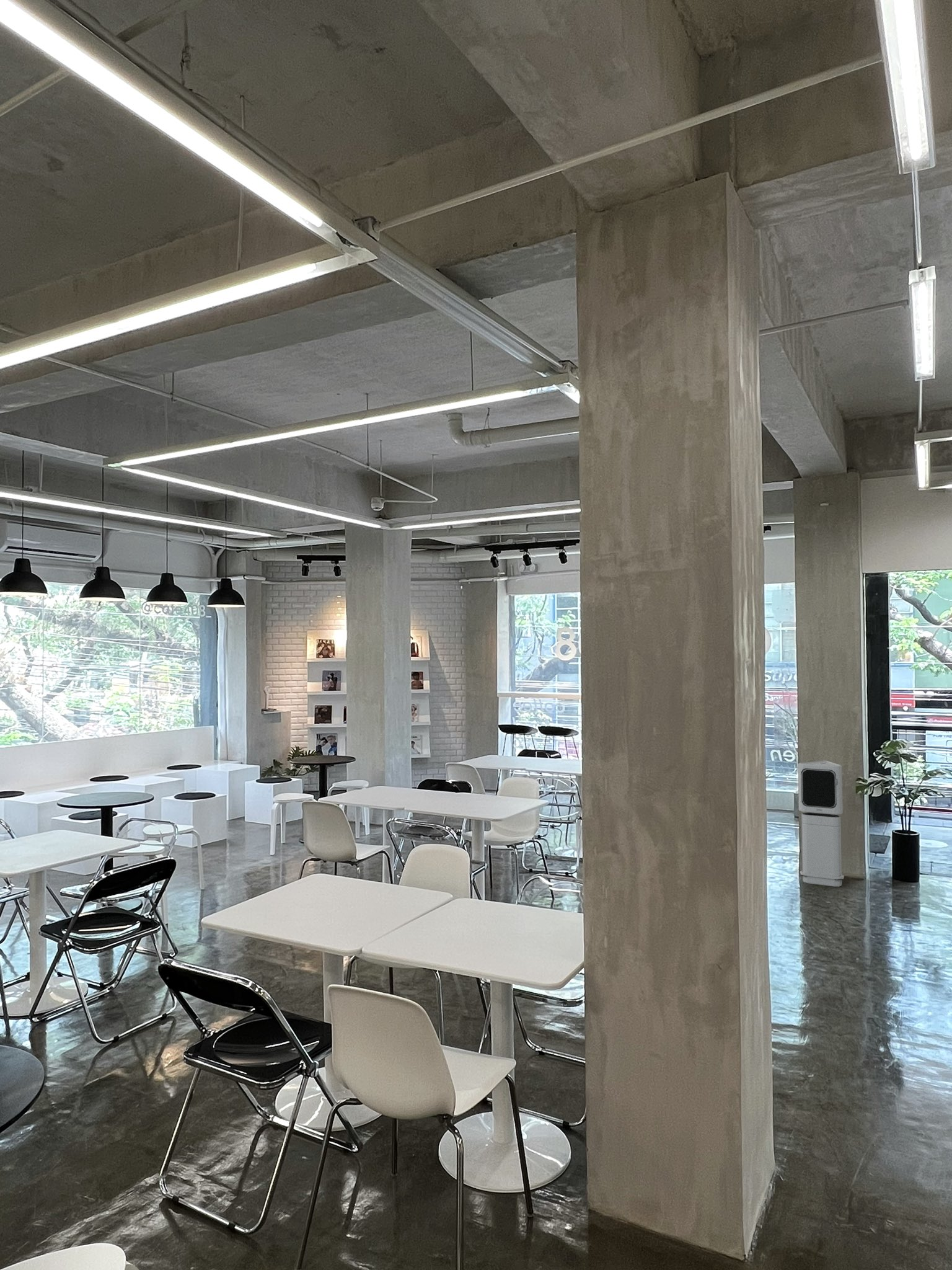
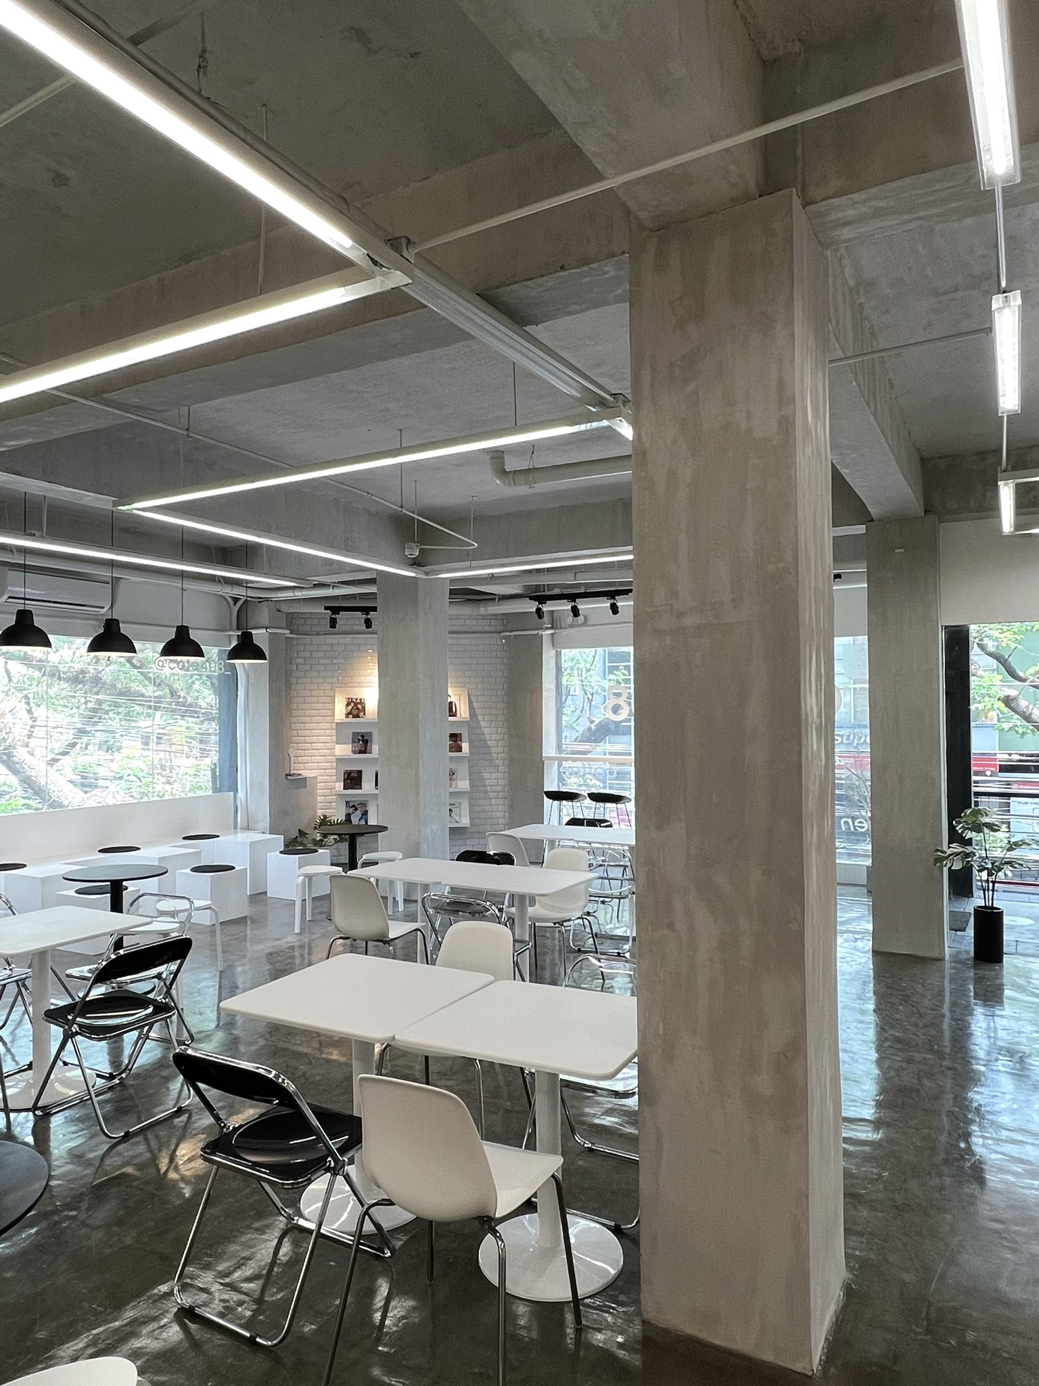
- air purifier (822, 821)
